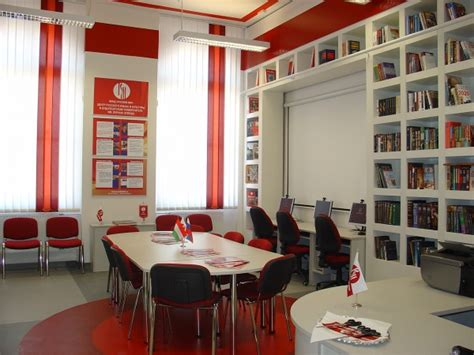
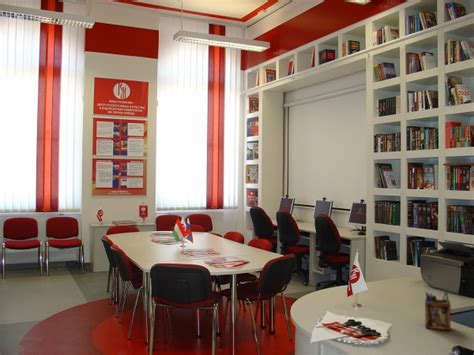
+ desk organizer (437, 309)
